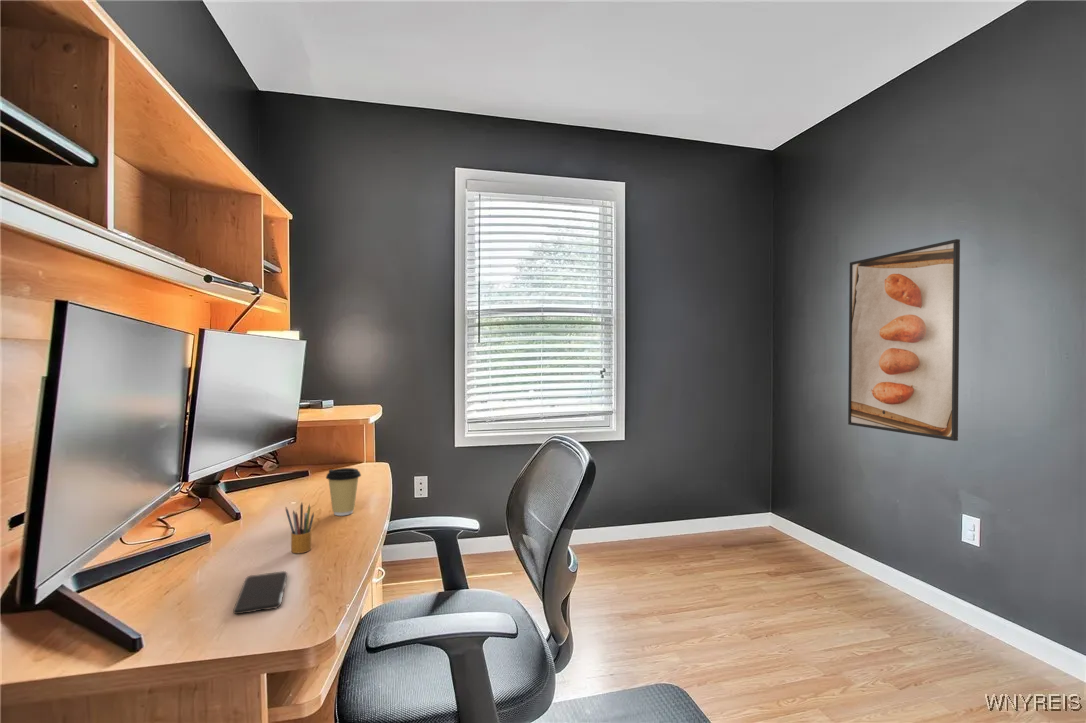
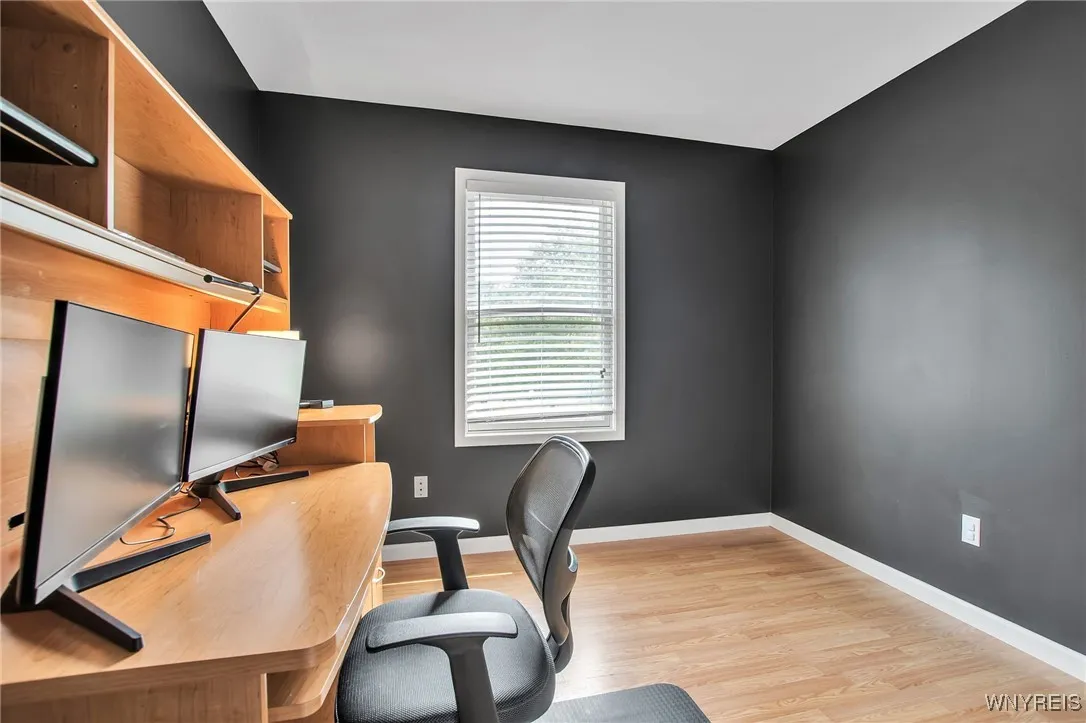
- smartphone (262, 591)
- pencil box (300, 526)
- coffee cup (343, 490)
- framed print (897, 342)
